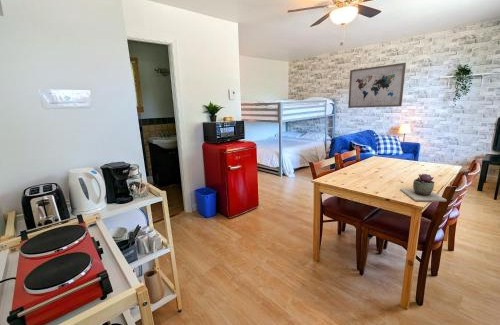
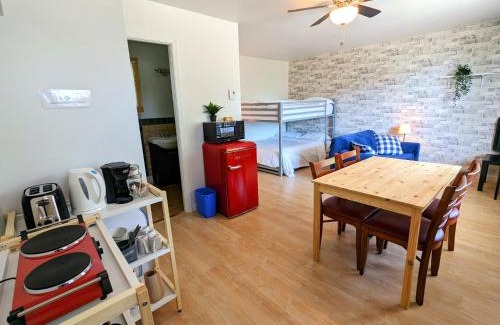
- wall art (374, 87)
- succulent plant (422, 184)
